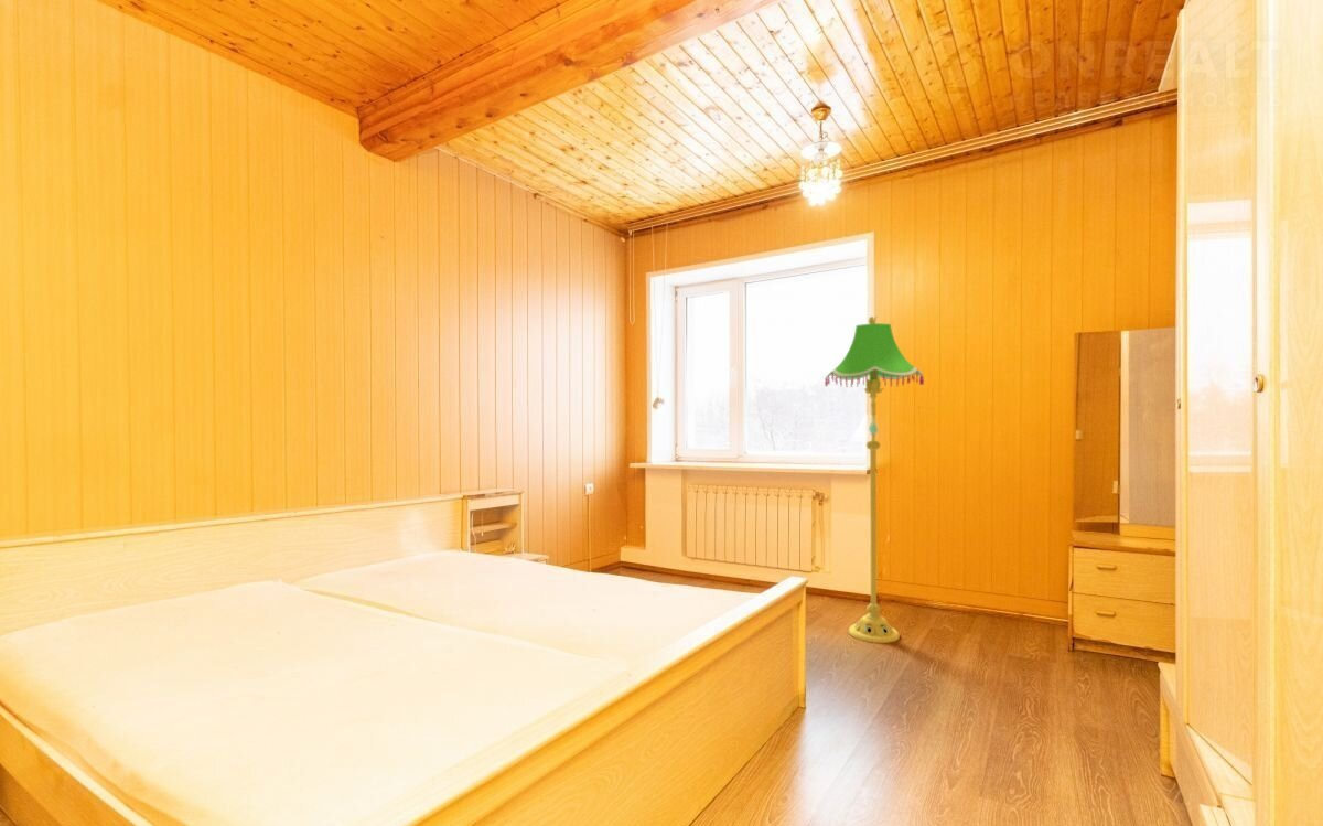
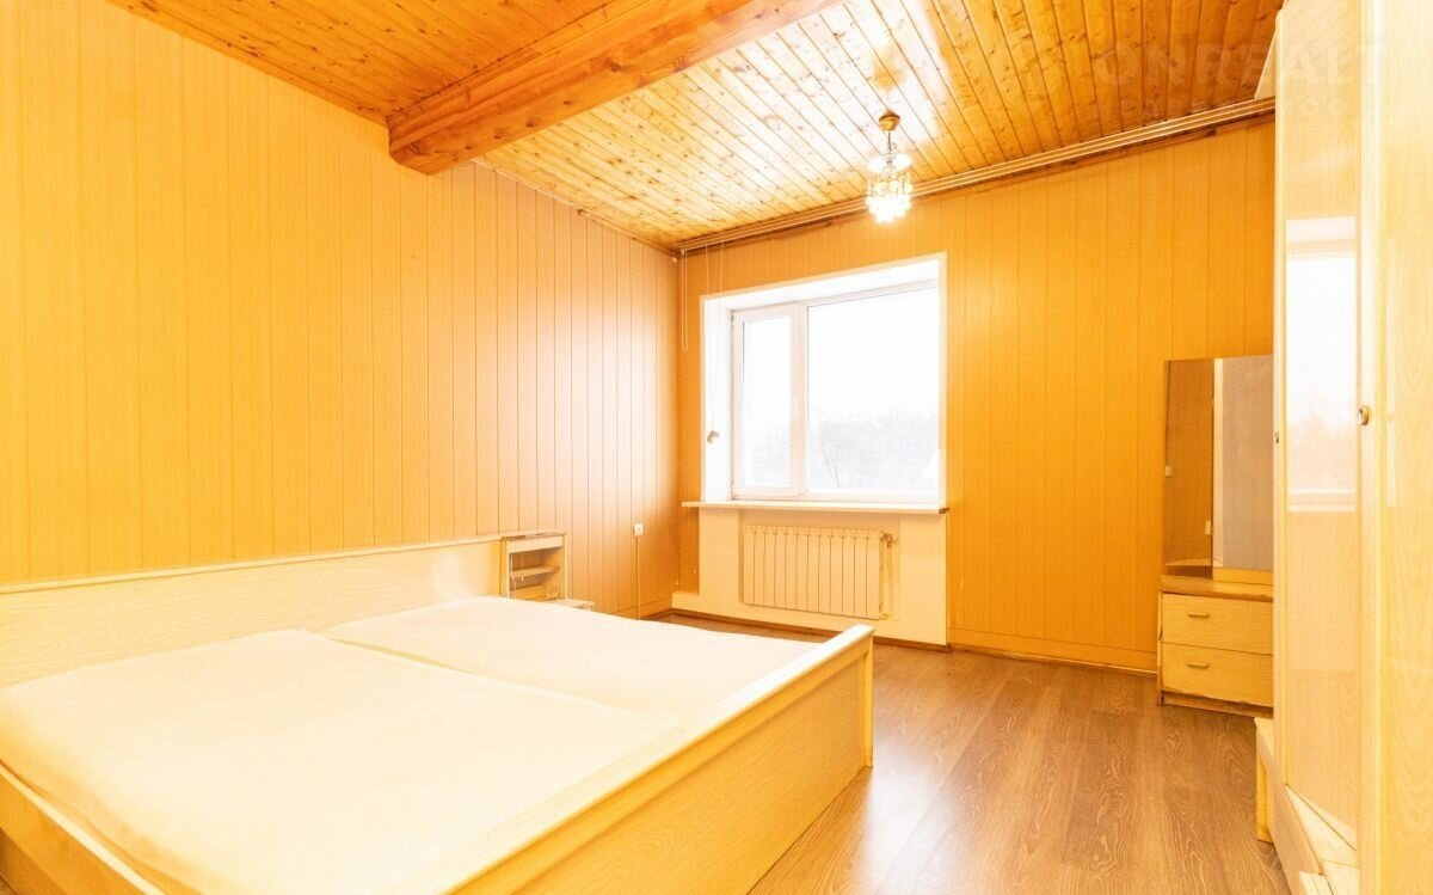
- floor lamp (873, 475)
